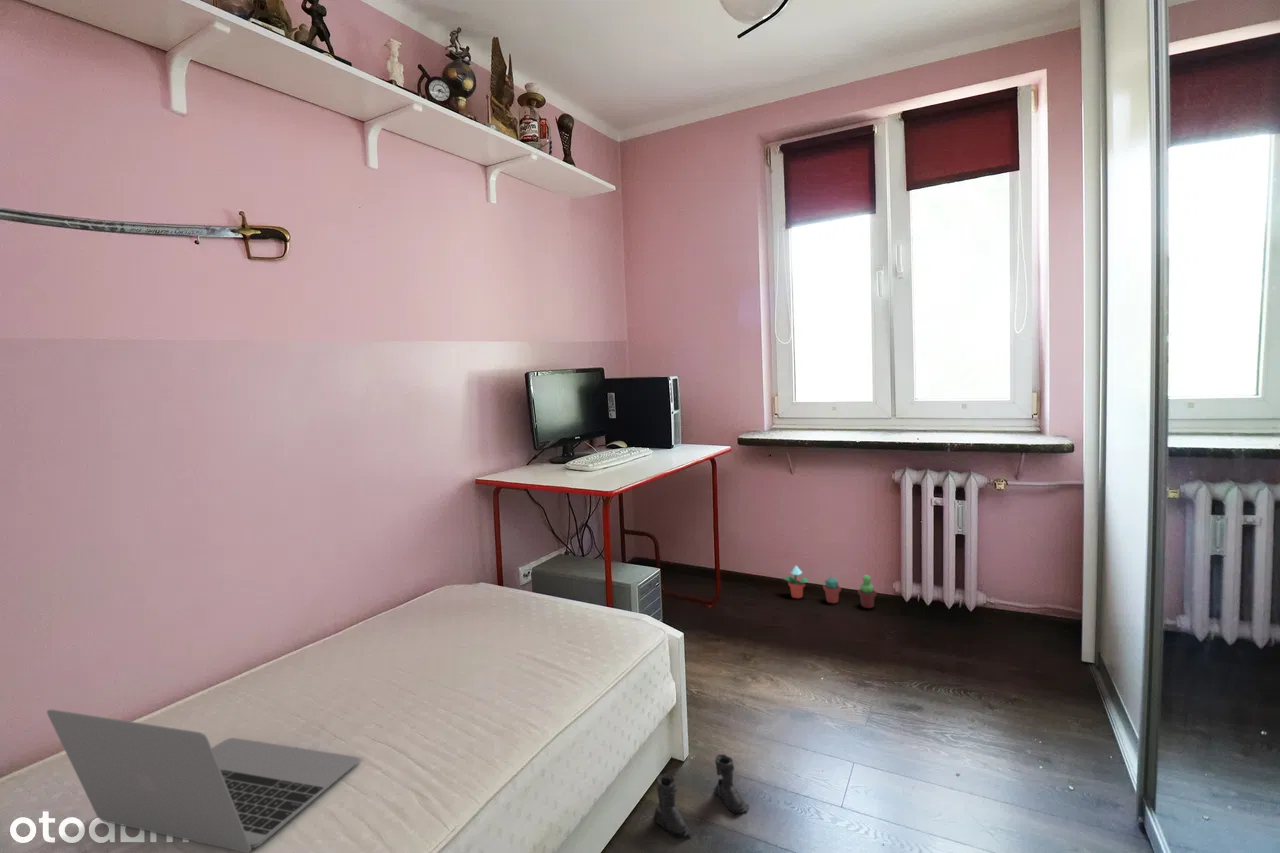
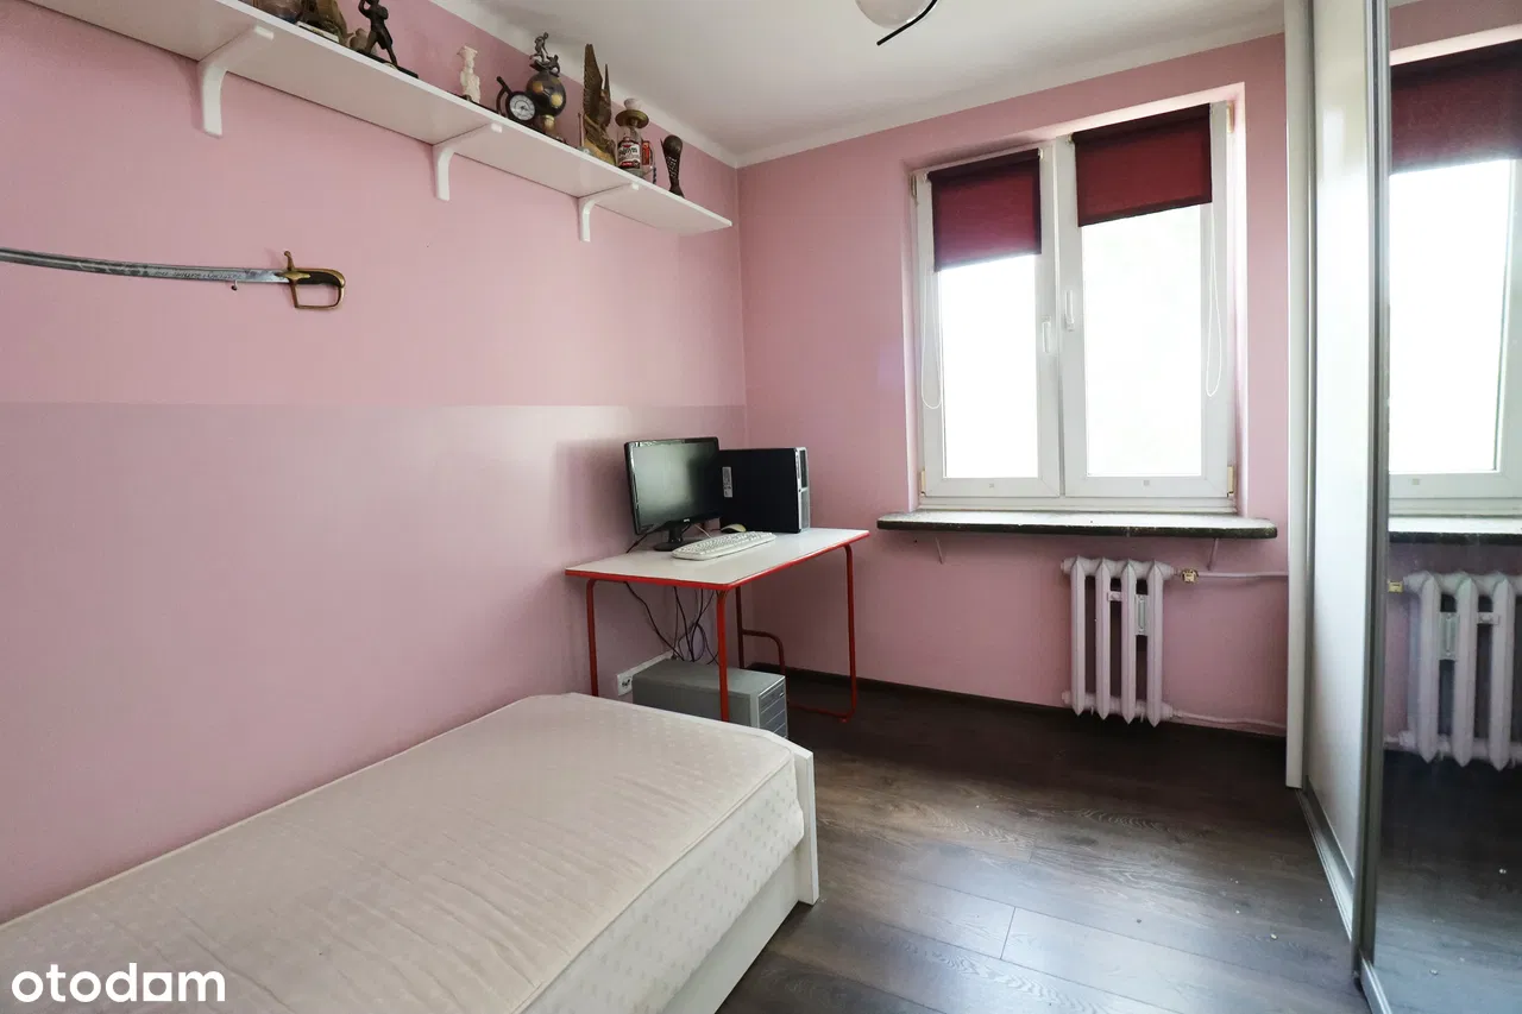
- laptop (221, 742)
- boots (713, 789)
- potted plant (828, 585)
